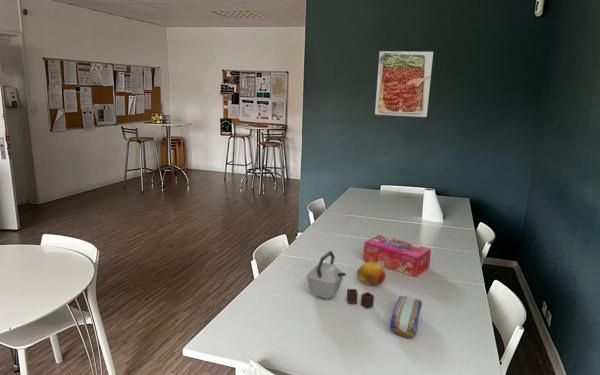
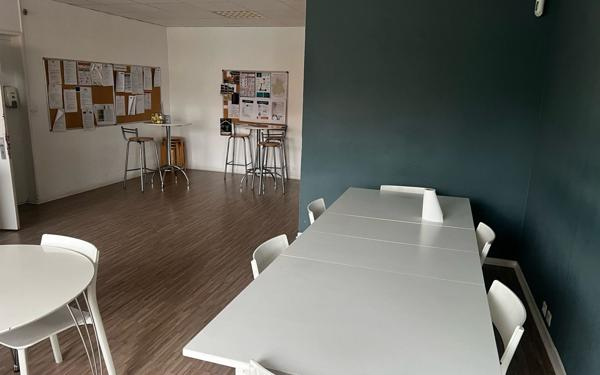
- kettle (341, 278)
- tissue box (396, 254)
- fruit (371, 272)
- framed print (403, 84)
- pencil case (406, 315)
